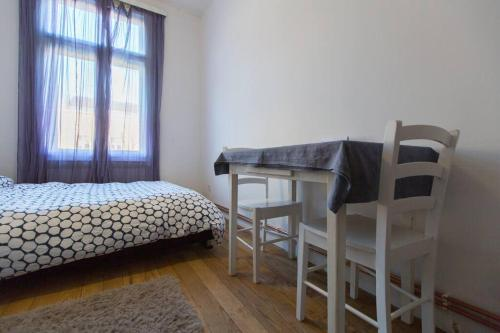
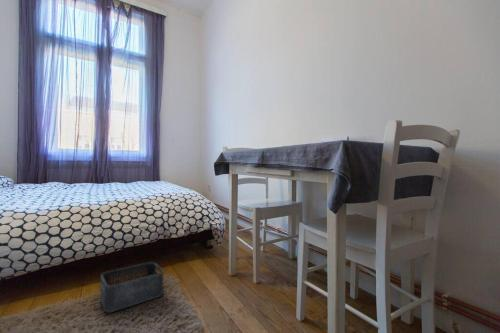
+ storage bin (132, 284)
